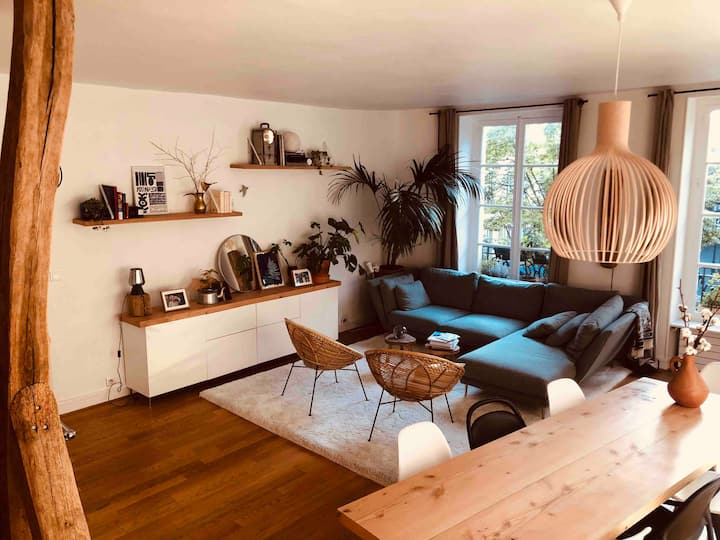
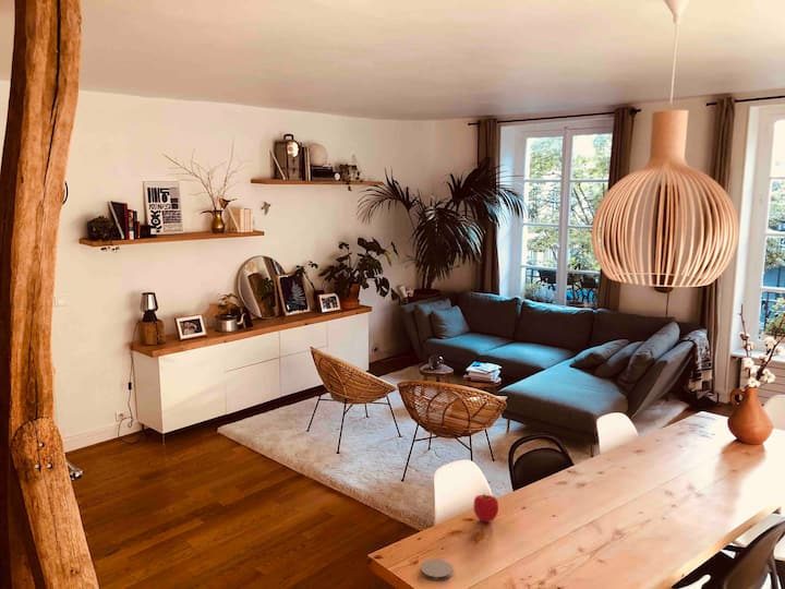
+ coaster (436, 569)
+ fruit (485, 506)
